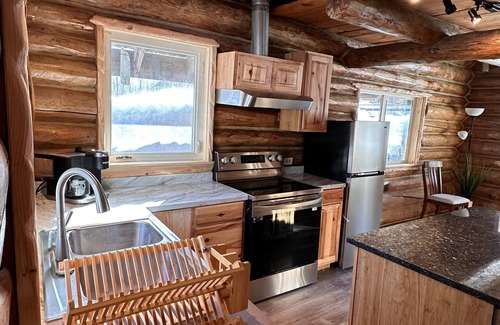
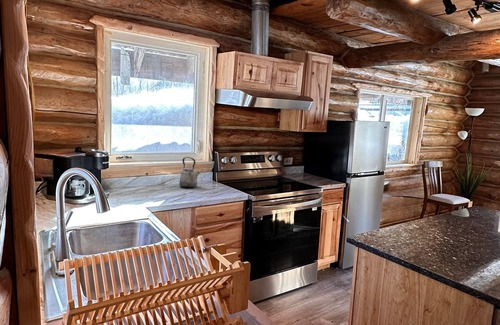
+ kettle (190, 172)
